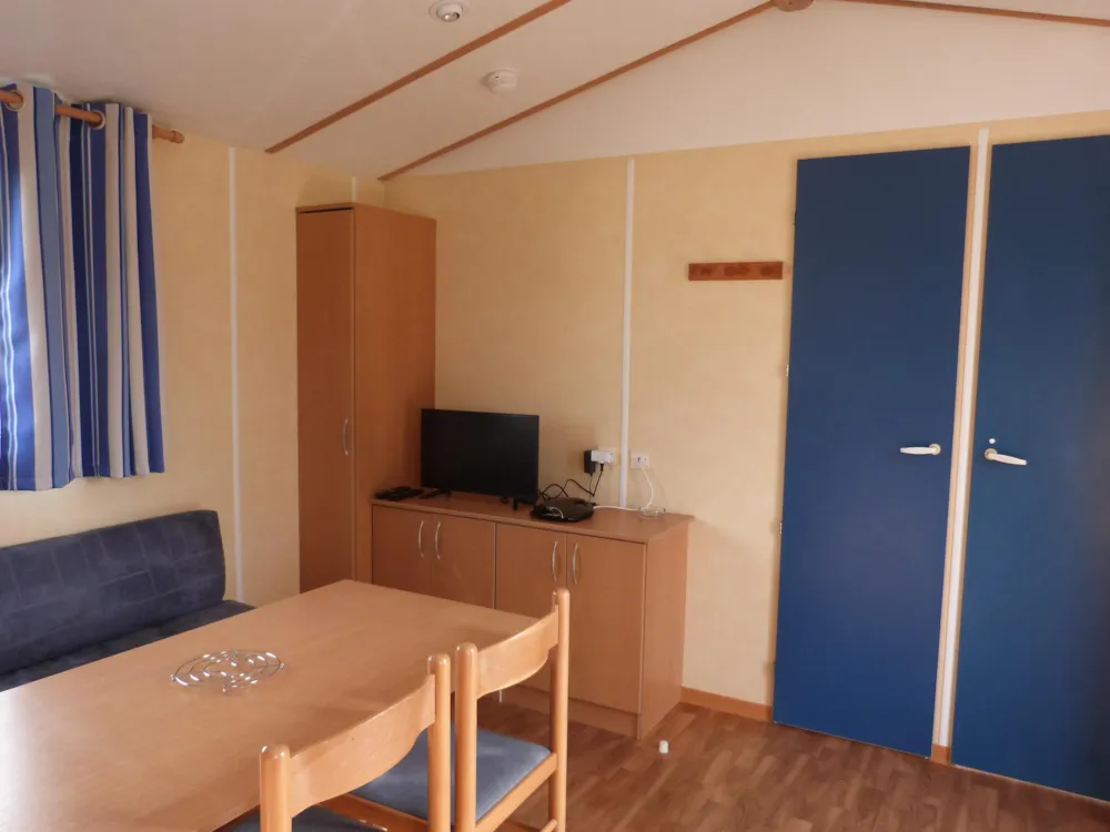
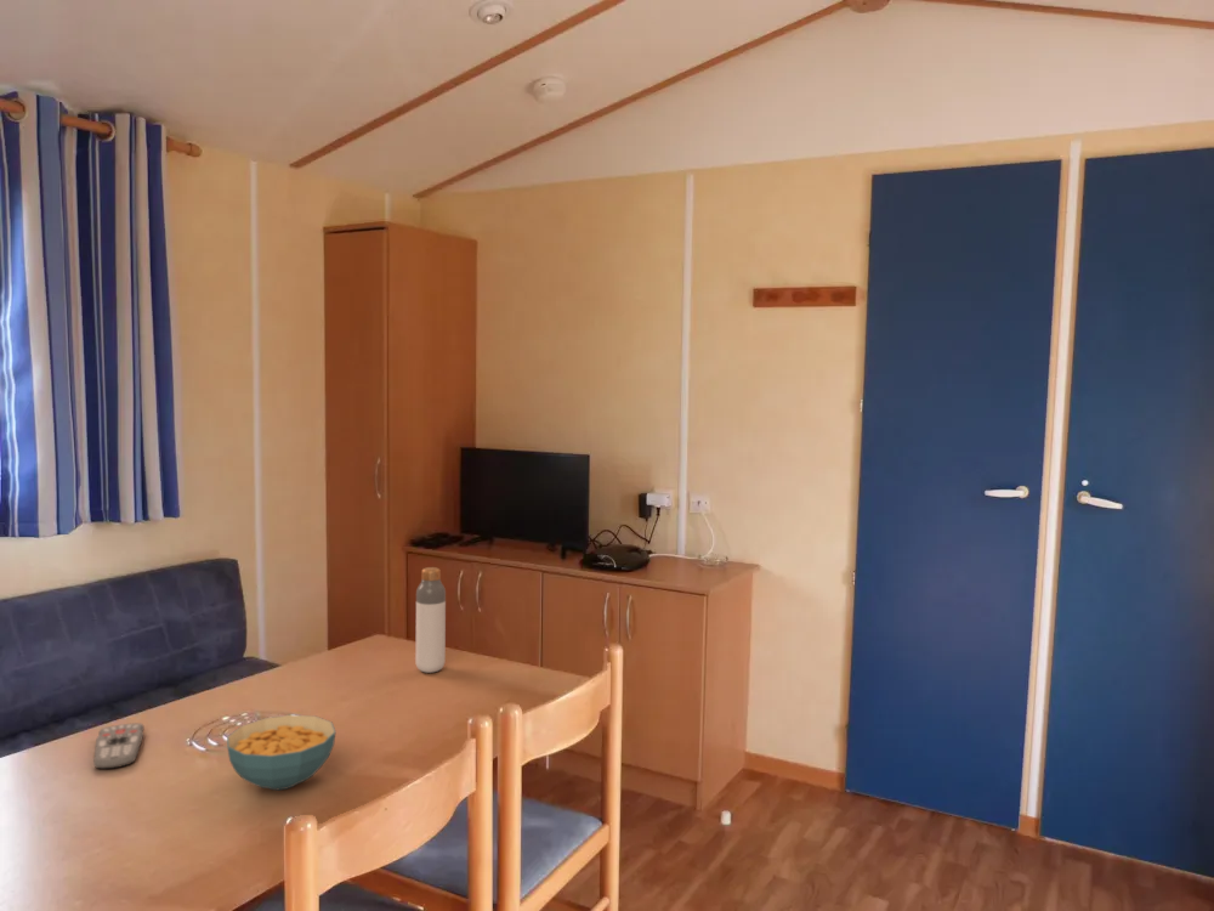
+ bottle (430, 618)
+ cereal bowl (282, 758)
+ remote control (118, 746)
